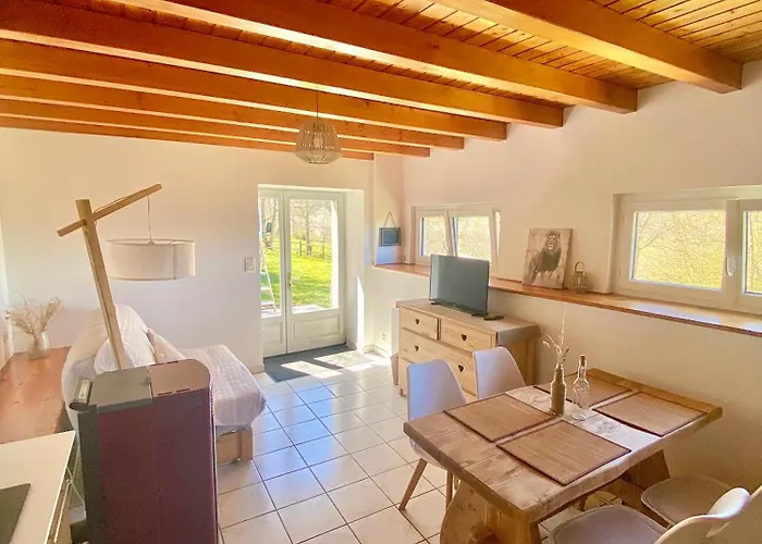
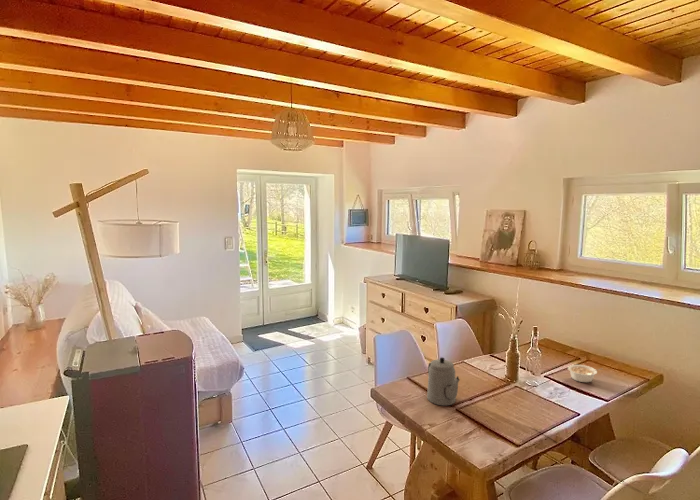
+ legume (582, 373)
+ teapot (442, 379)
